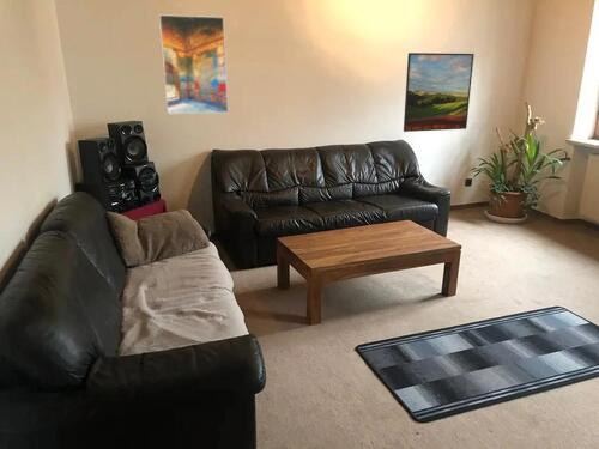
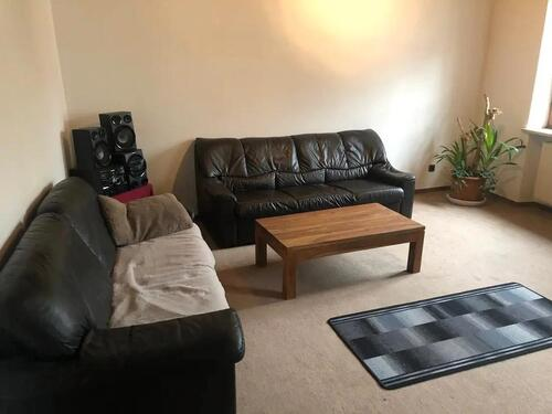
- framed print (194, 66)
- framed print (438, 92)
